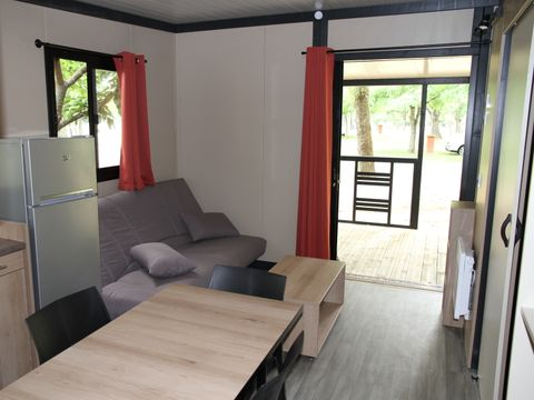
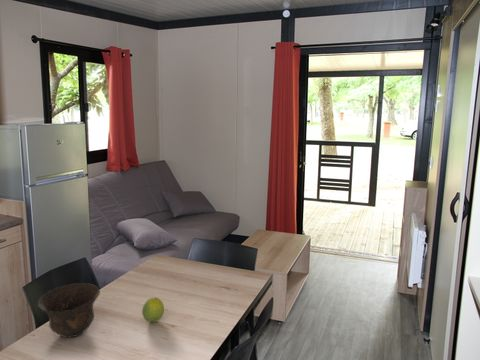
+ bowl (70, 313)
+ fruit (153, 309)
